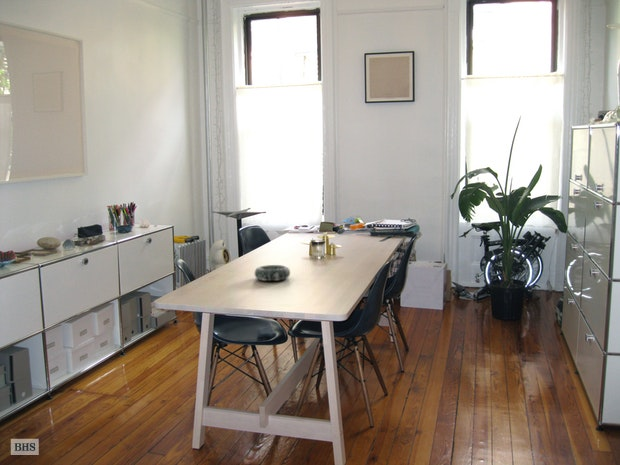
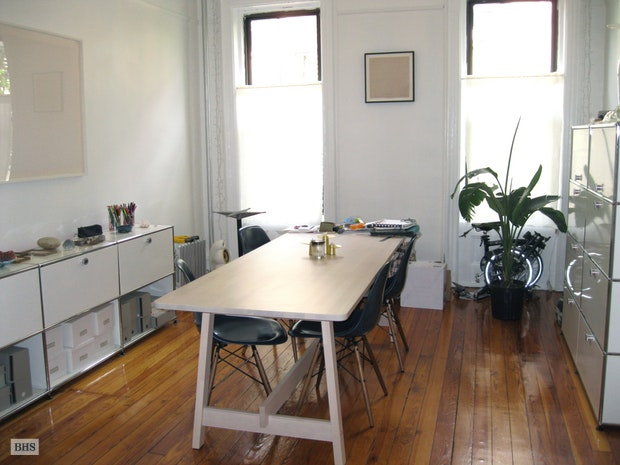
- decorative bowl (272, 273)
